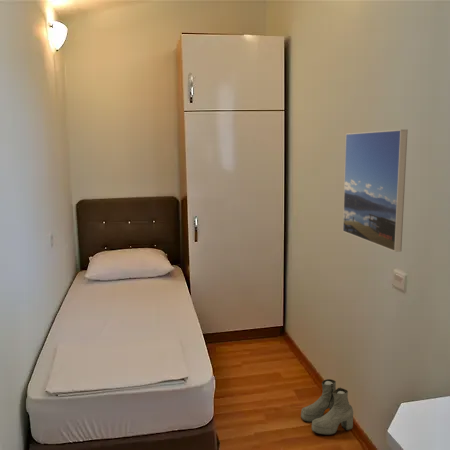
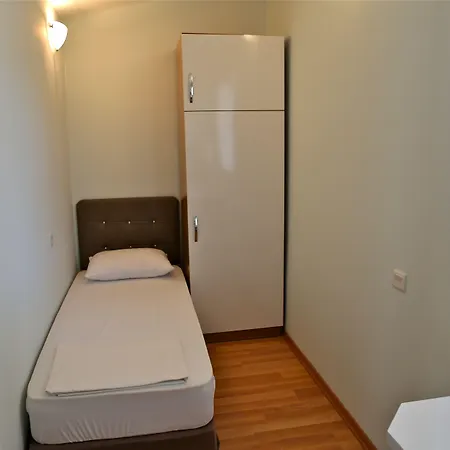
- boots (327, 405)
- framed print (371, 187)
